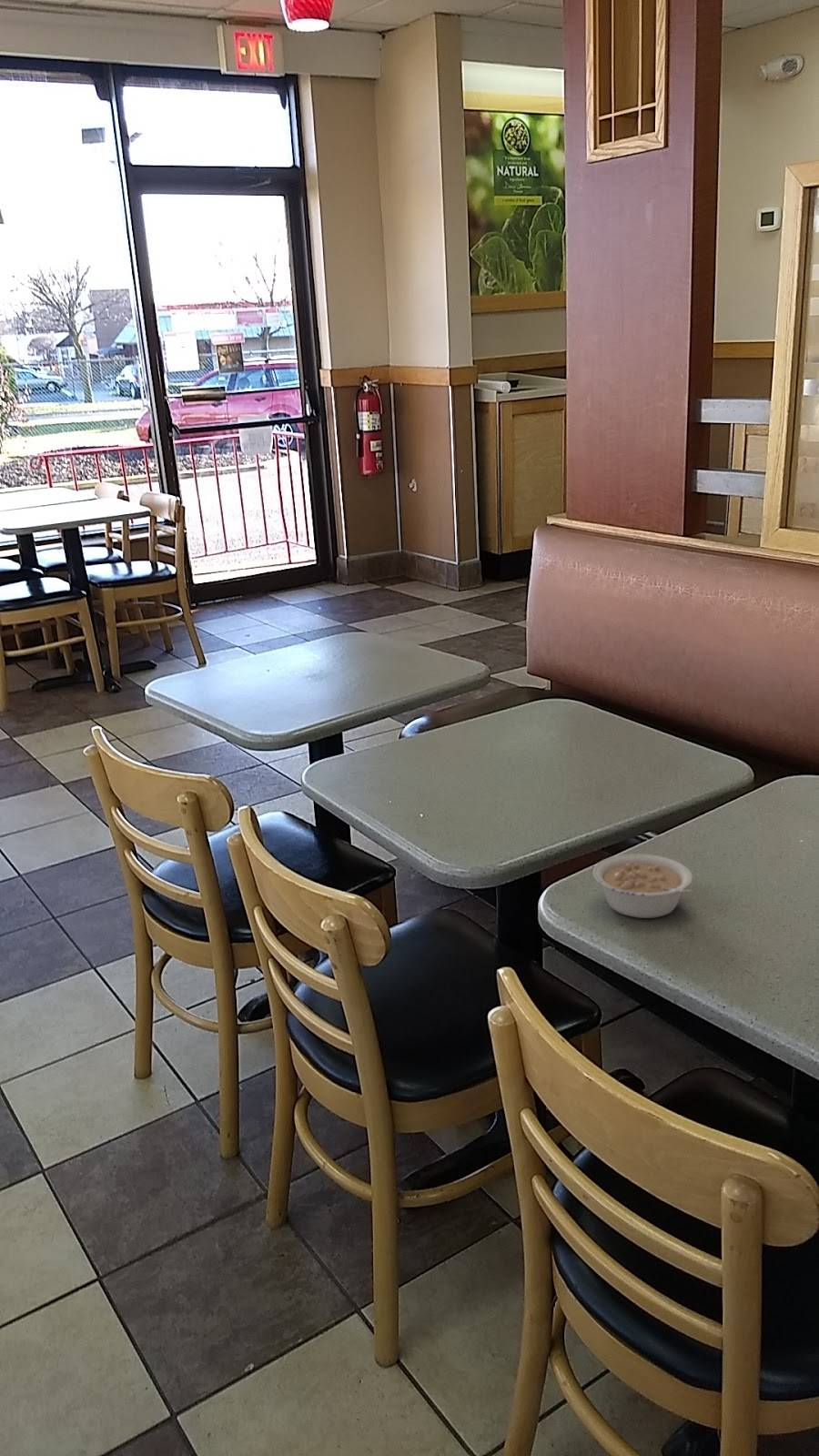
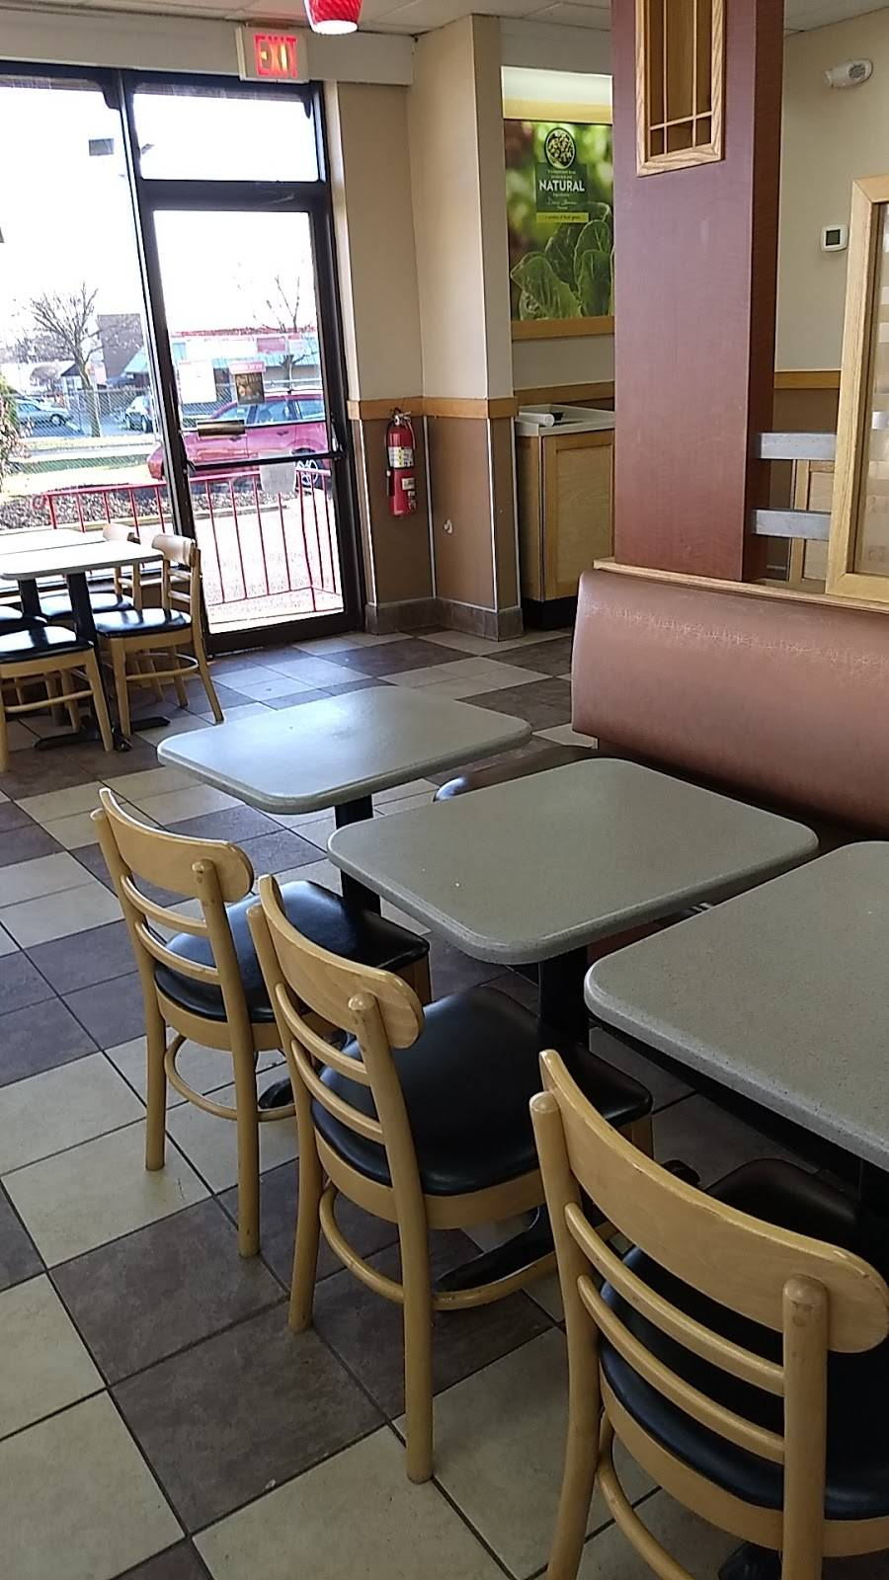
- legume (645, 885)
